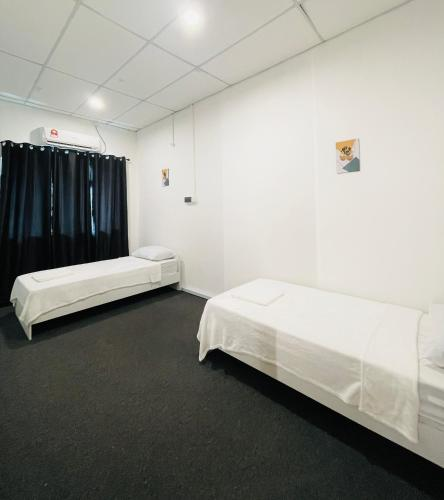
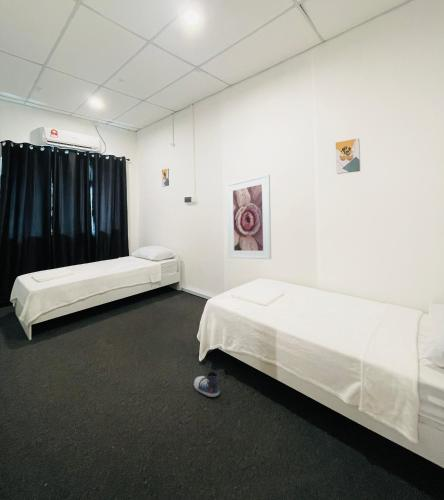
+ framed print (247, 219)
+ shoe (206, 380)
